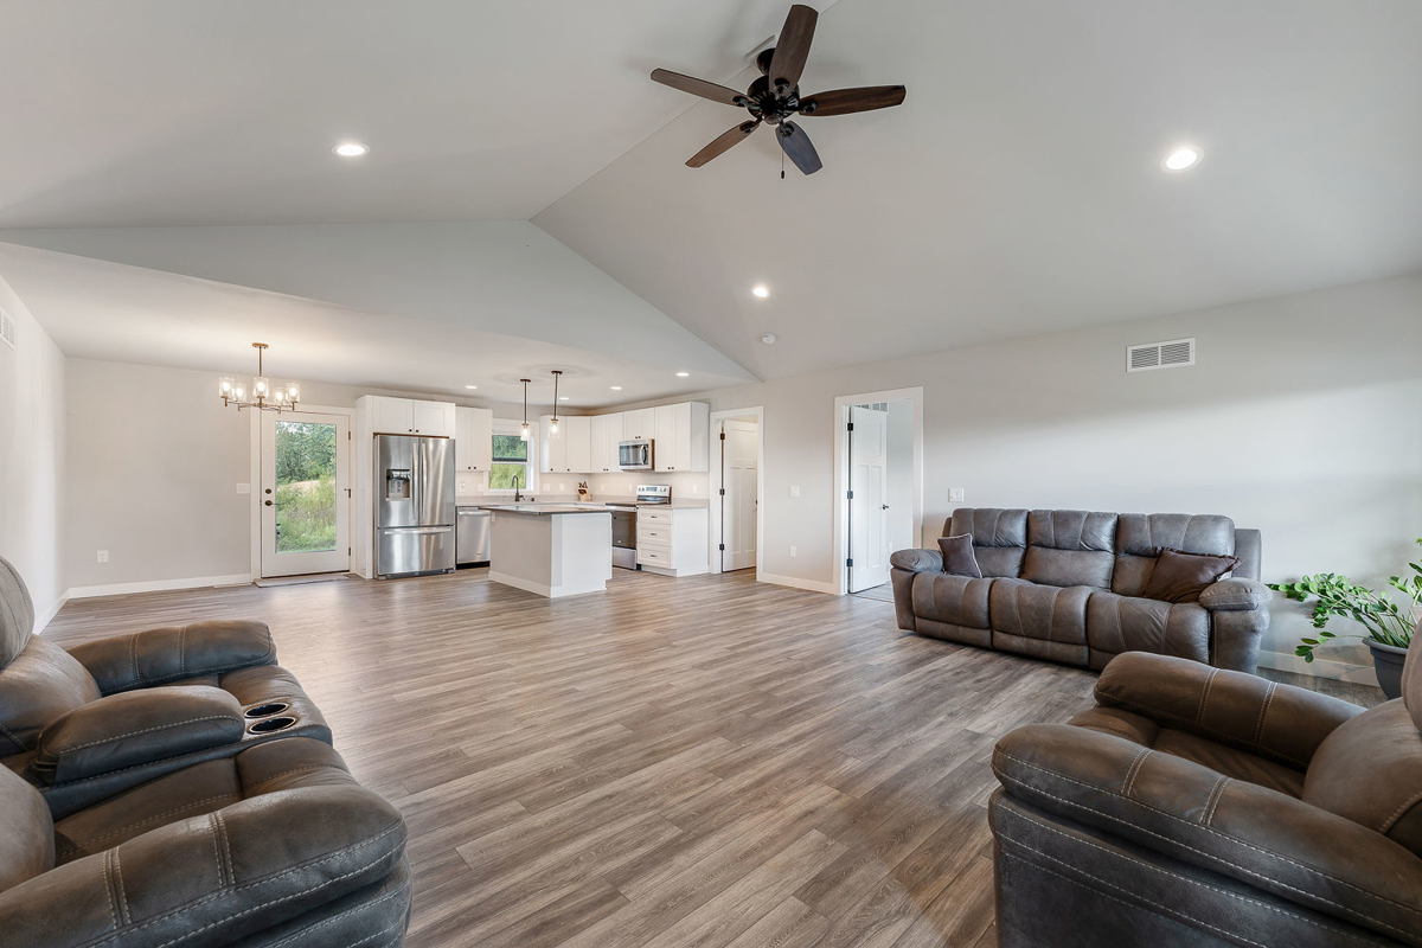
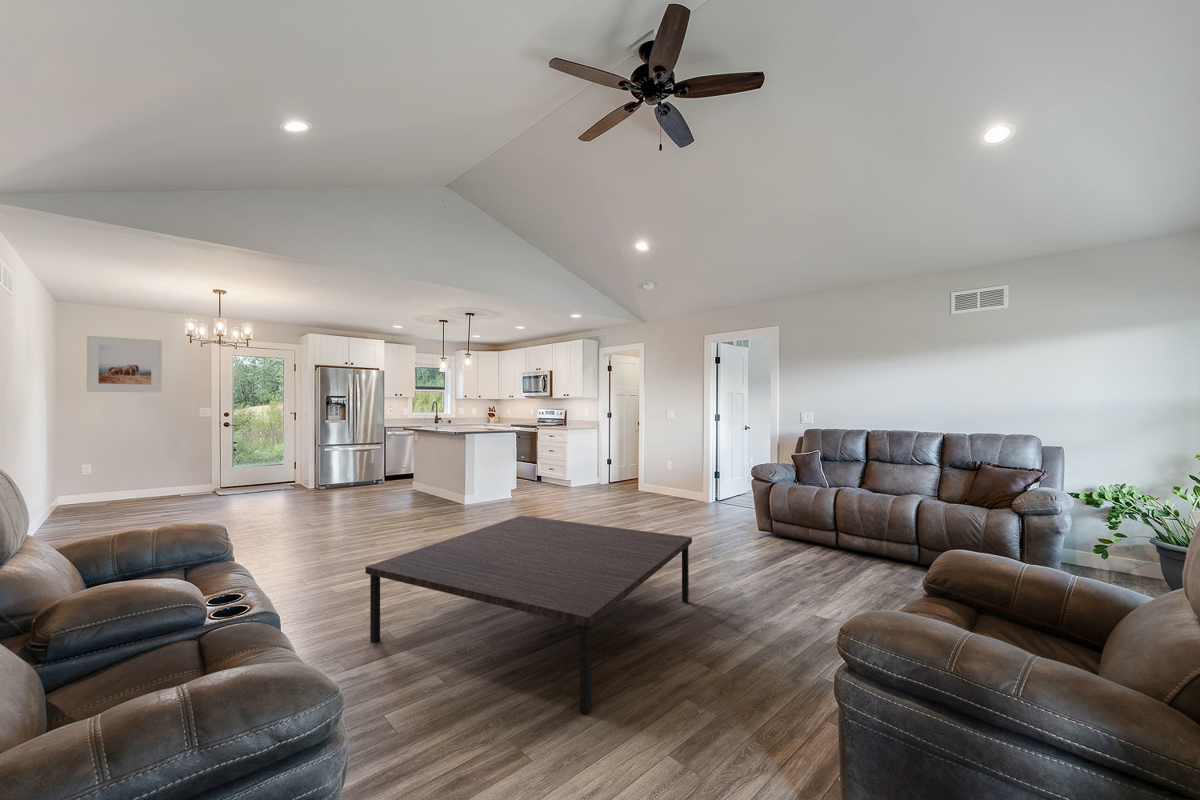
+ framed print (125, 365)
+ coffee table (544, 584)
